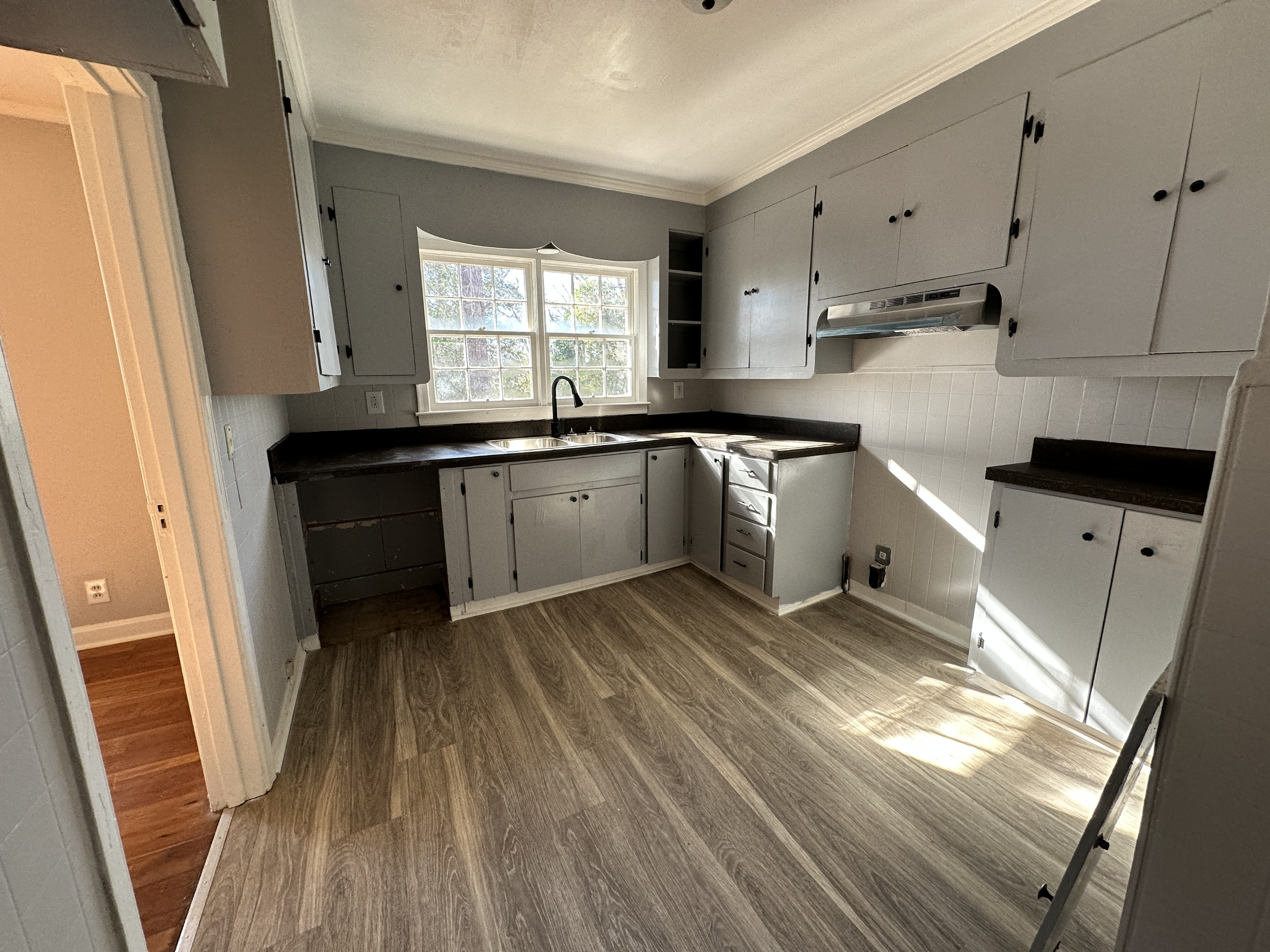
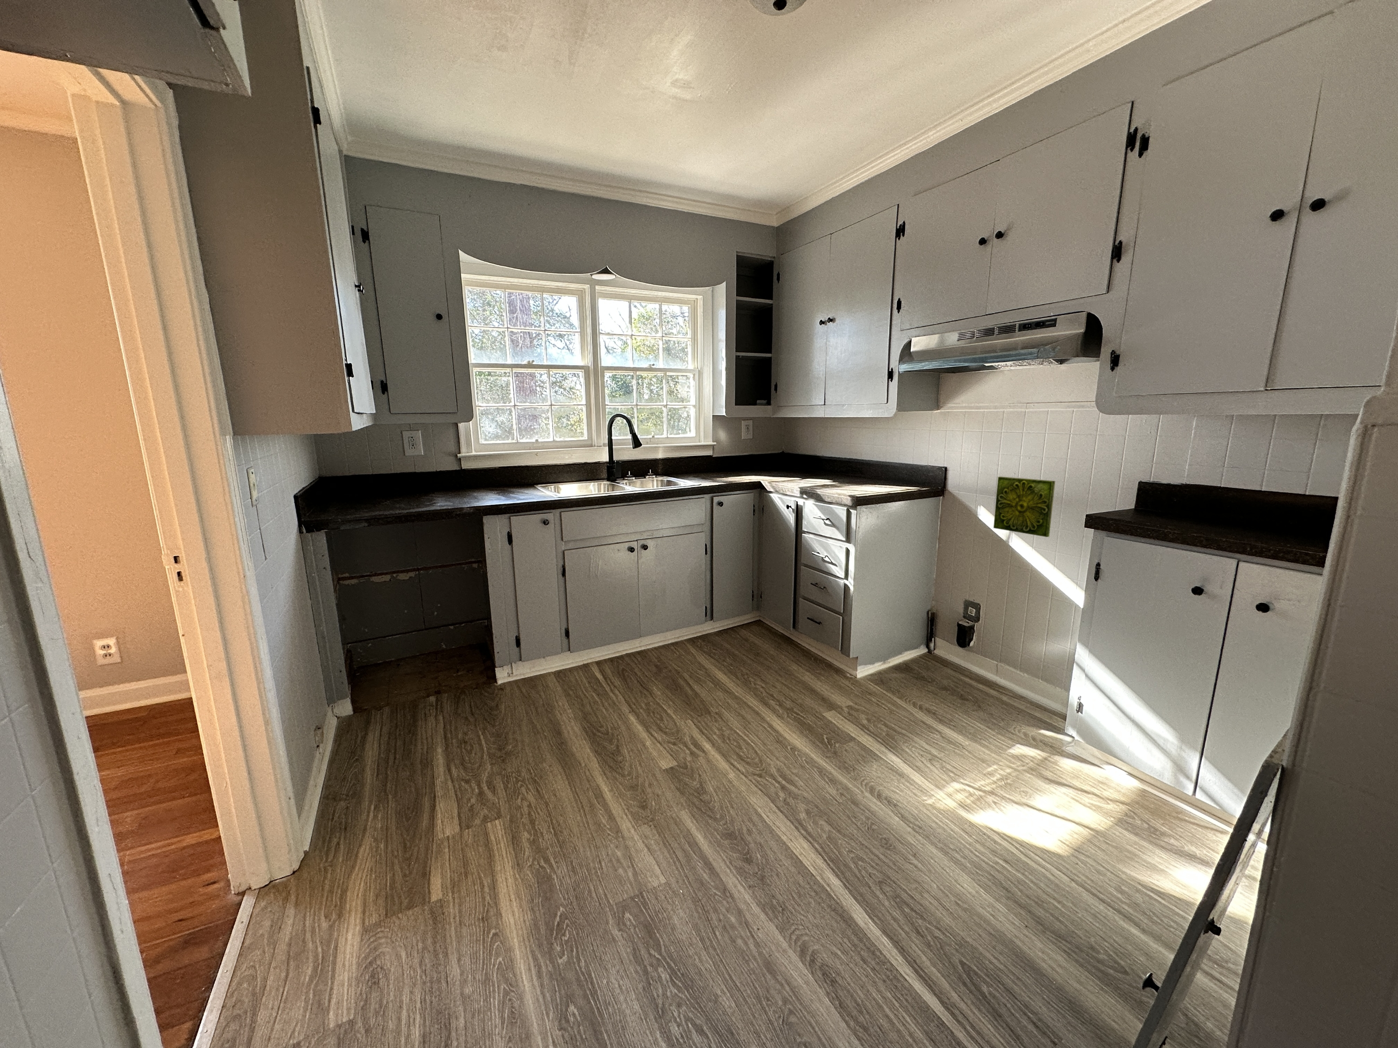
+ decorative tile (1023, 505)
